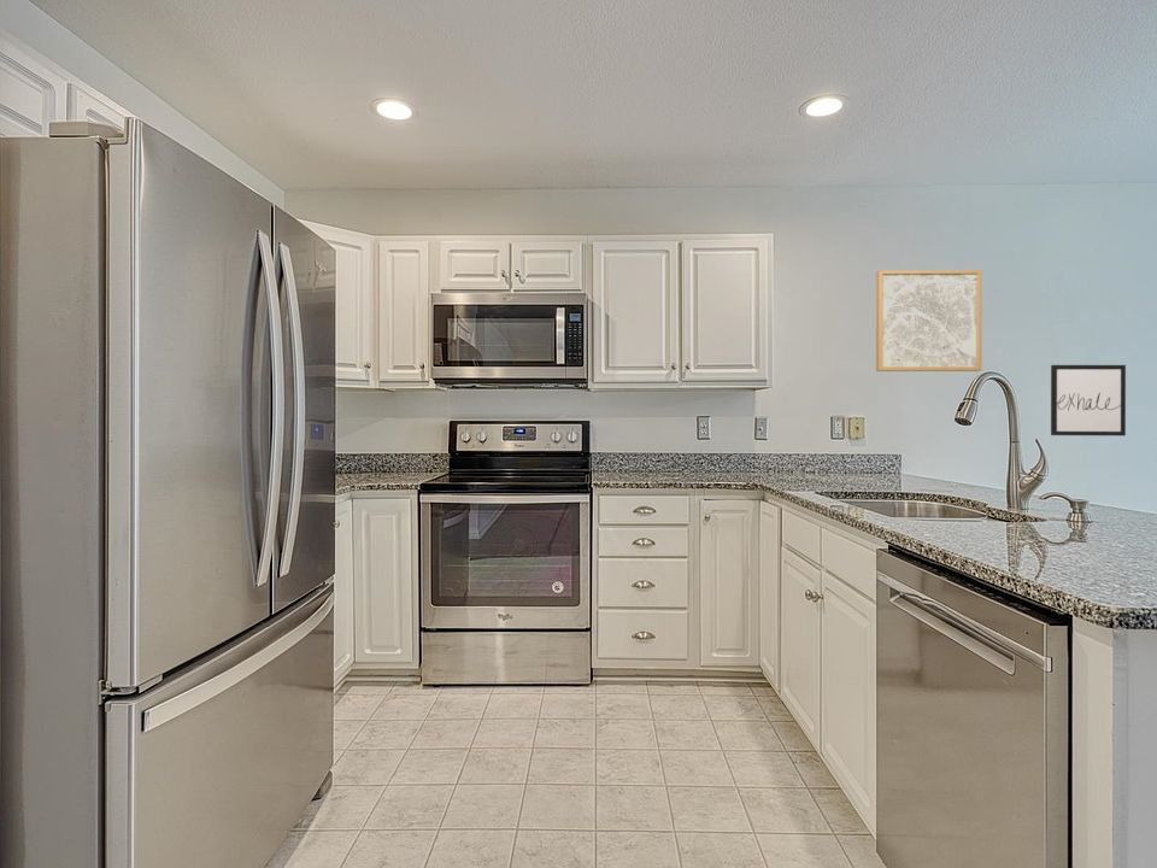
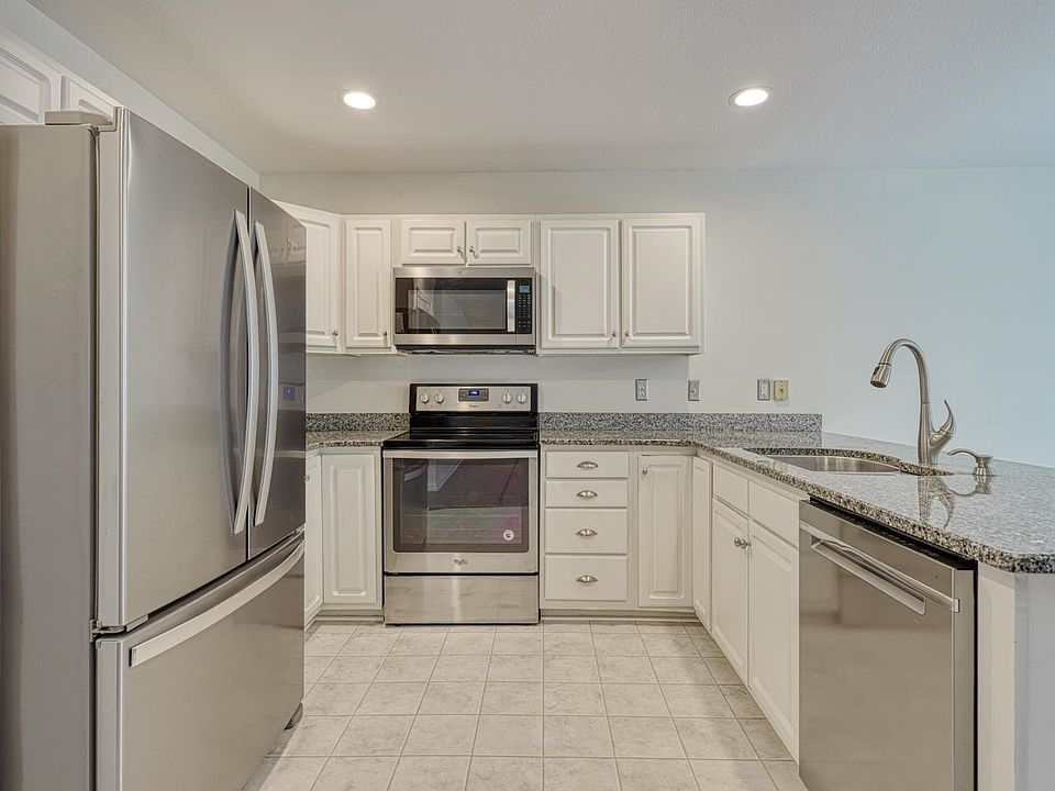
- wall art (928, 321)
- wall art (1087, 400)
